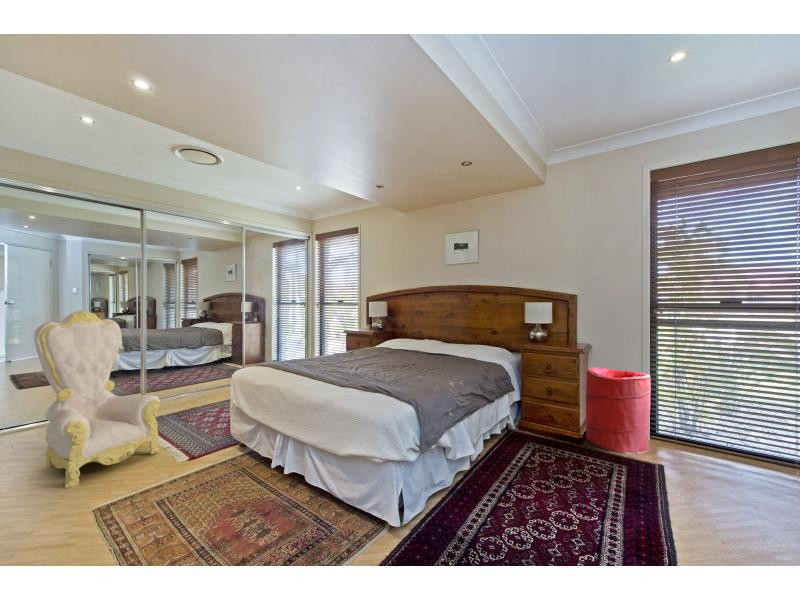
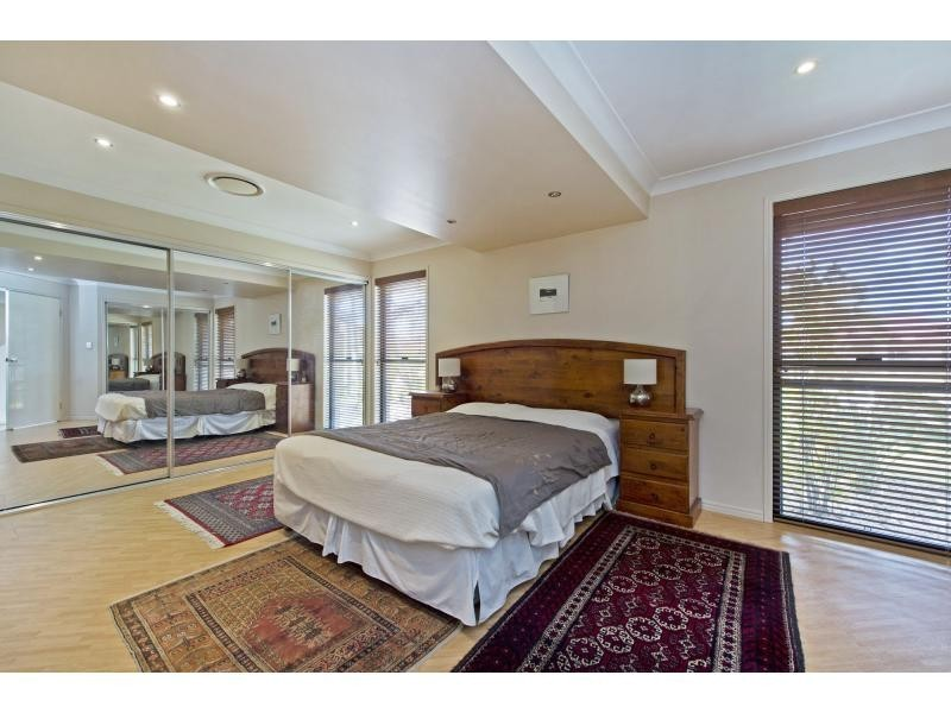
- laundry hamper (616, 405)
- armchair (97, 386)
